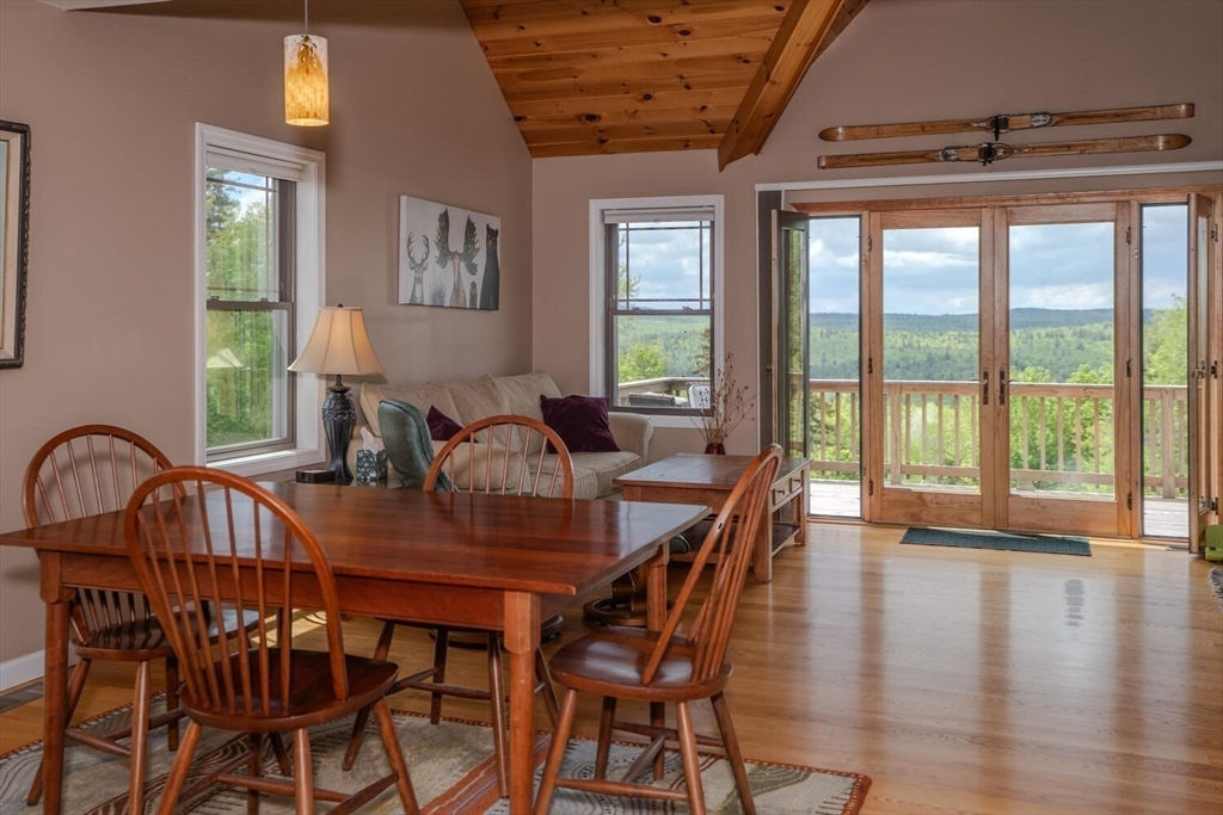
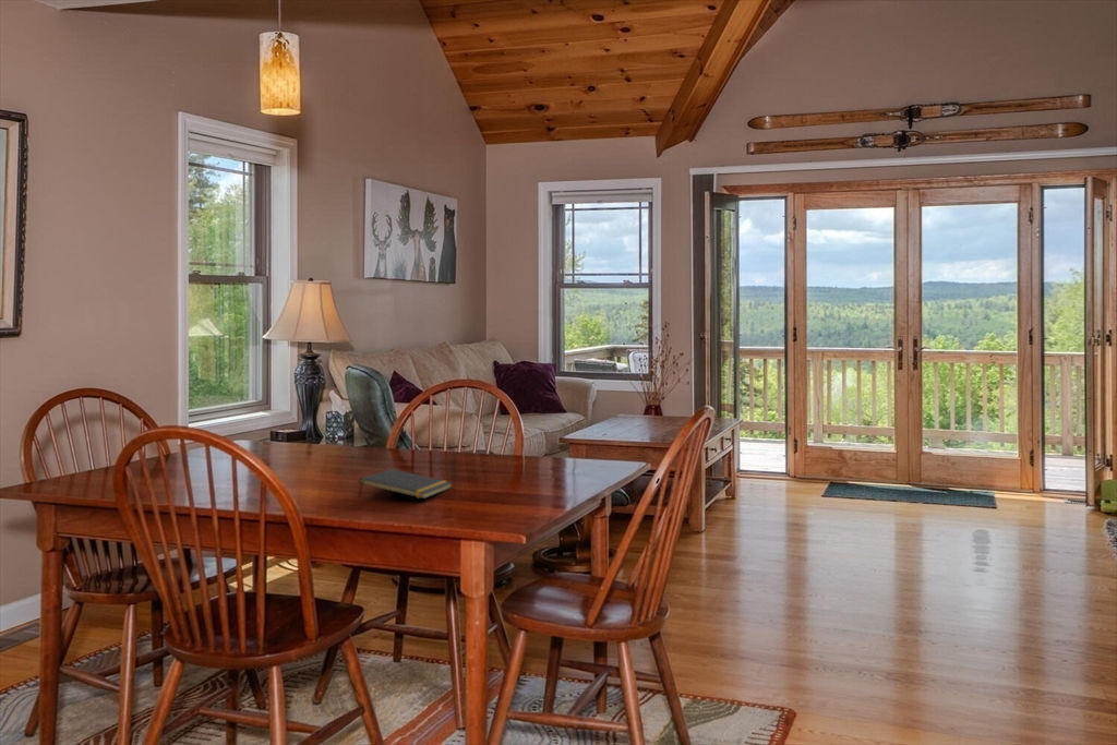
+ notepad (407, 482)
